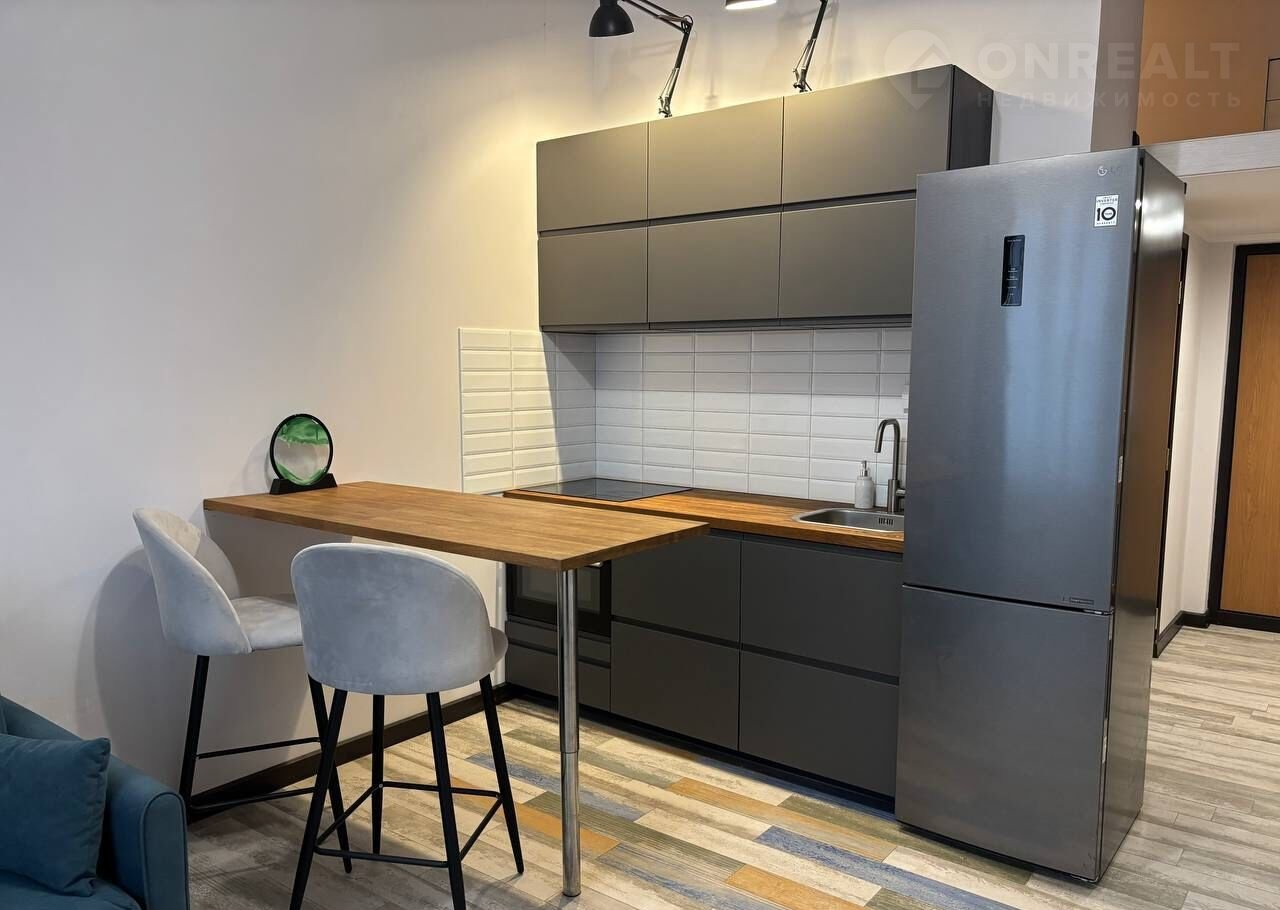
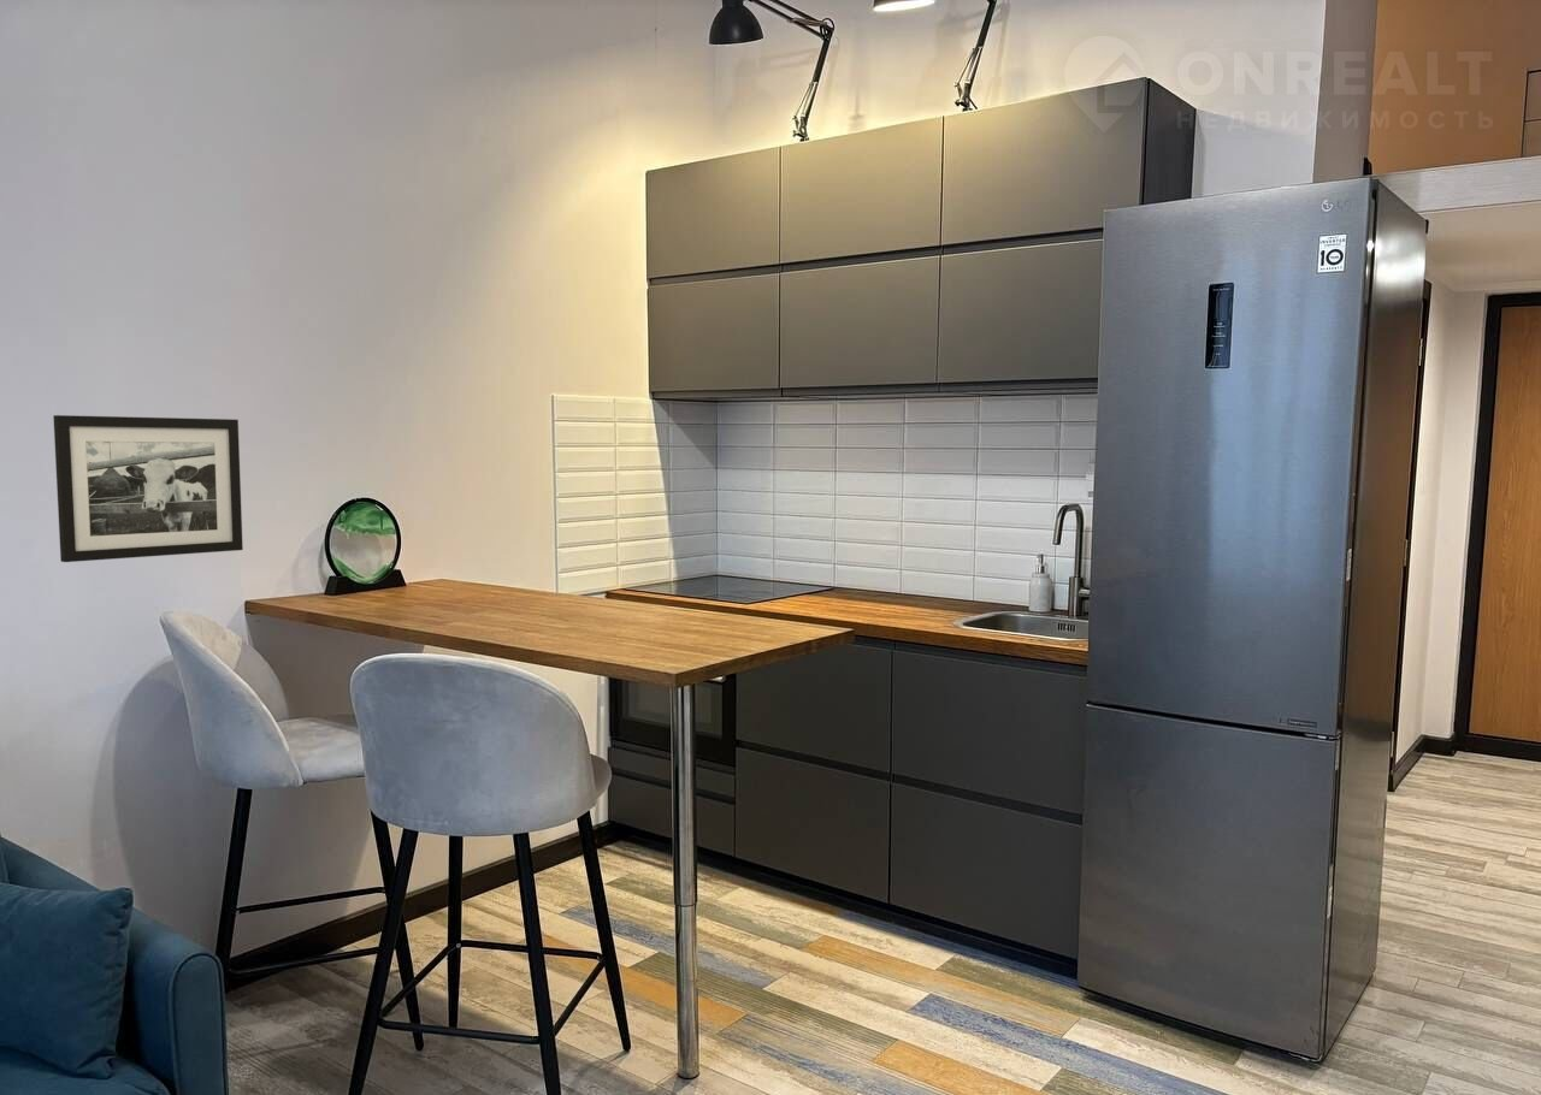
+ picture frame (153, 486)
